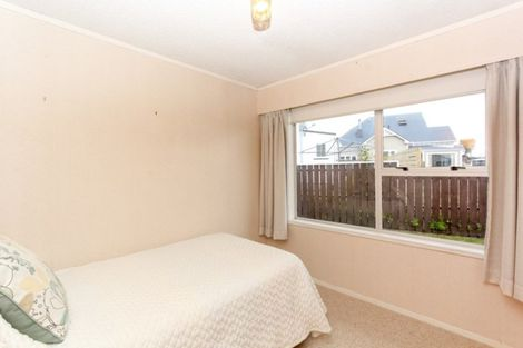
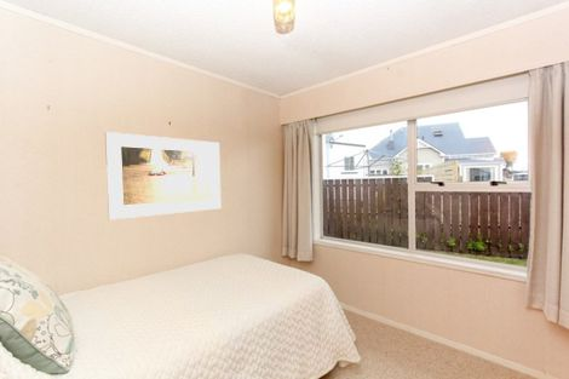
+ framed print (171, 176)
